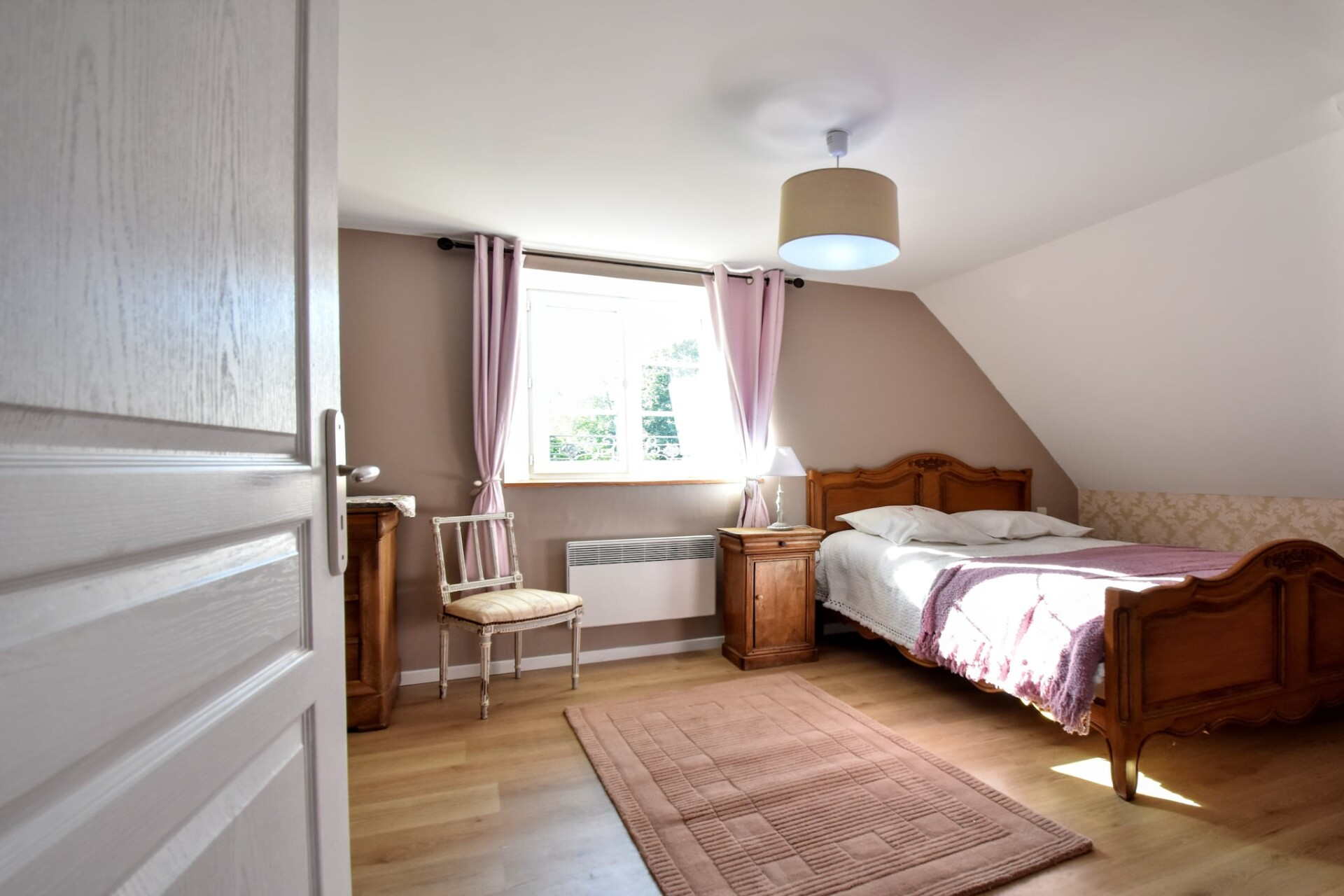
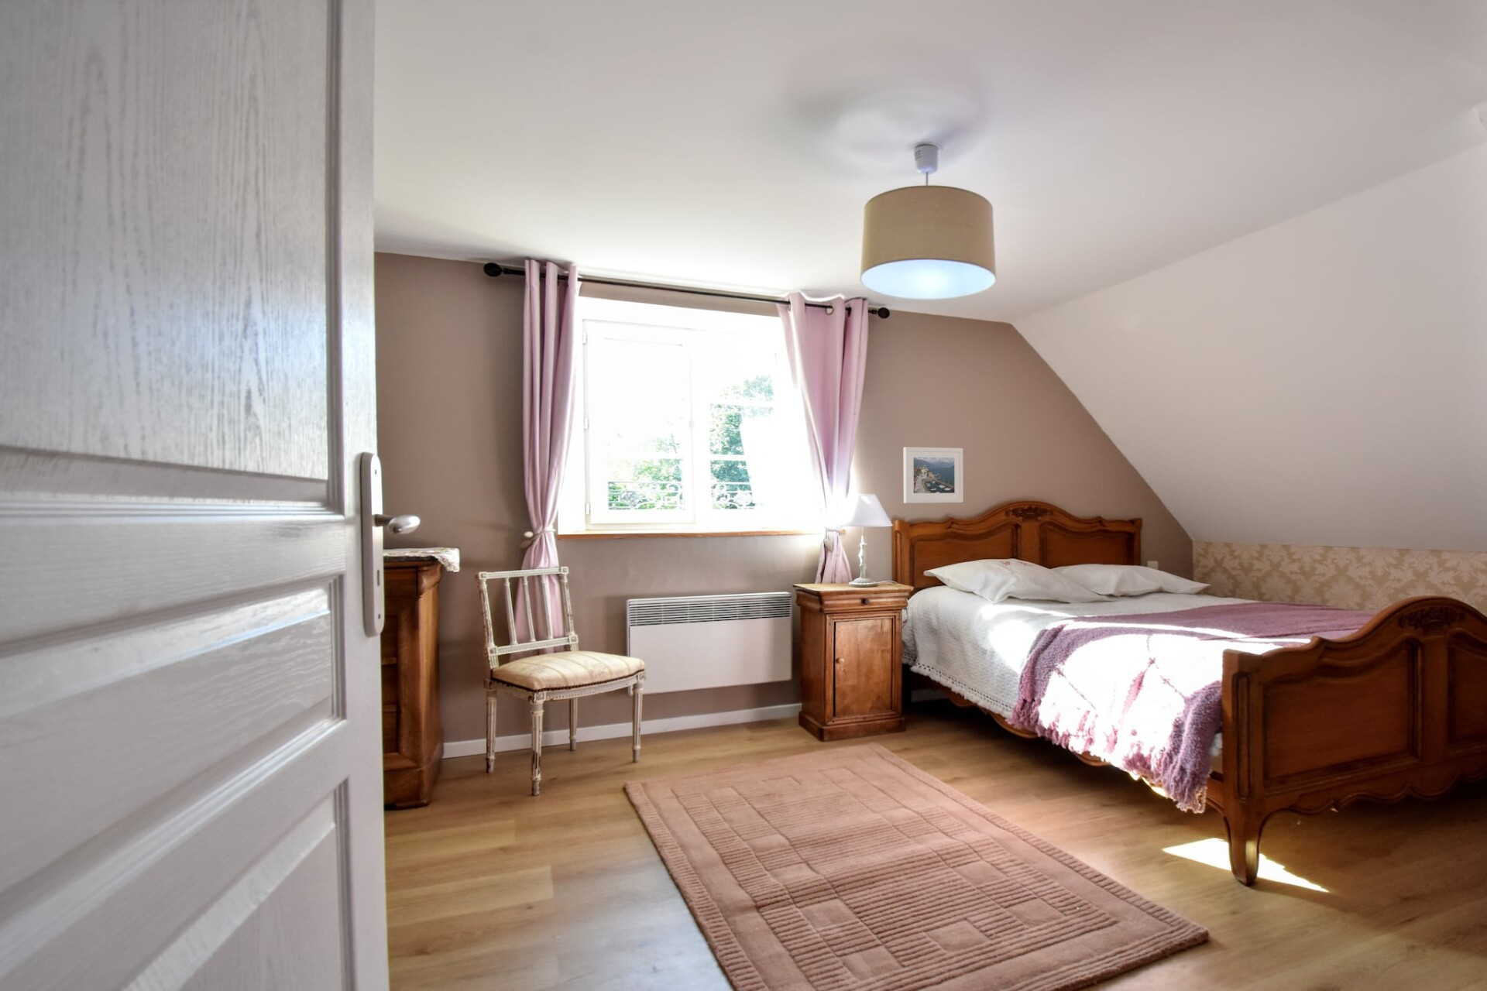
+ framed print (934, 474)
